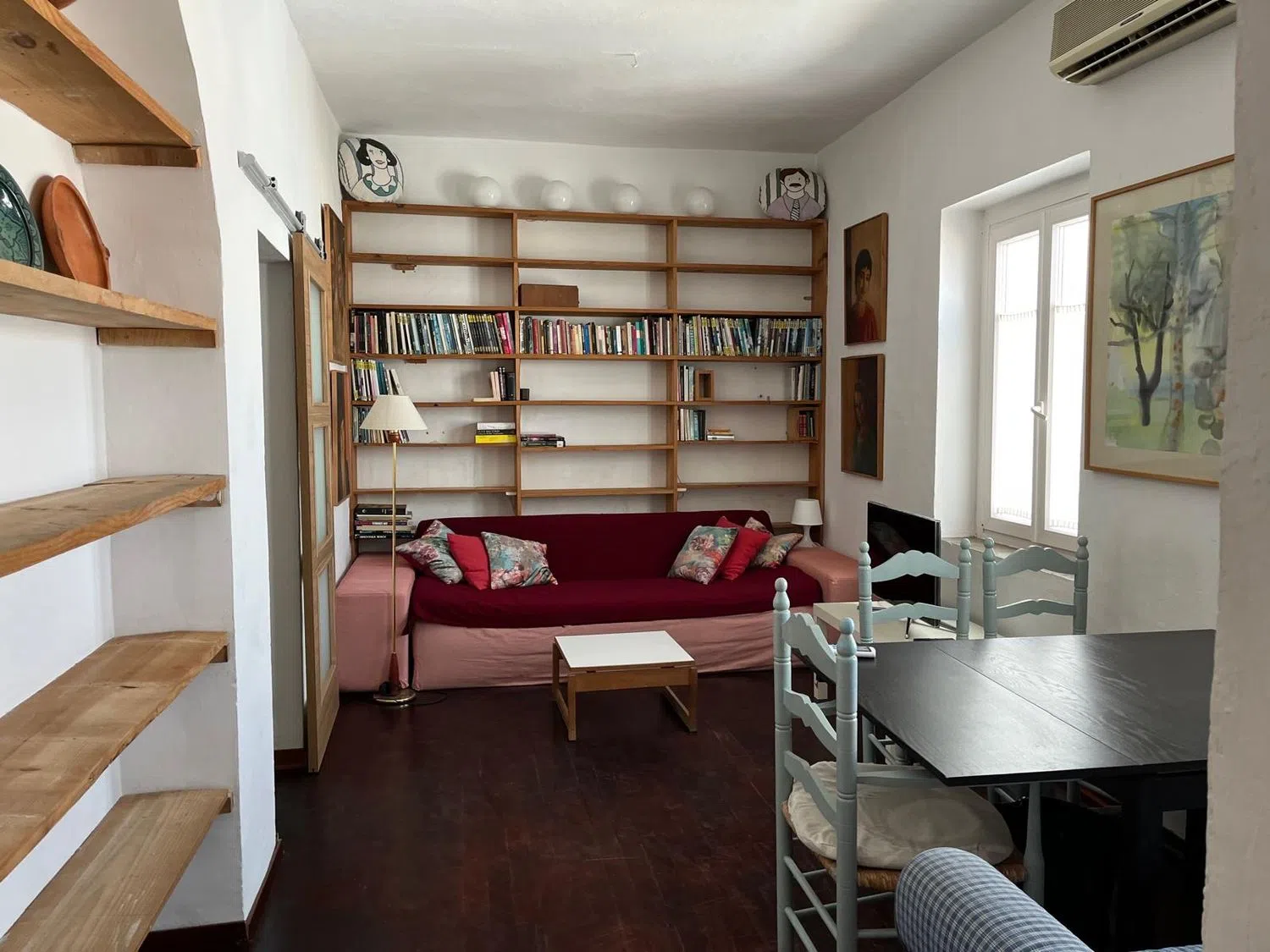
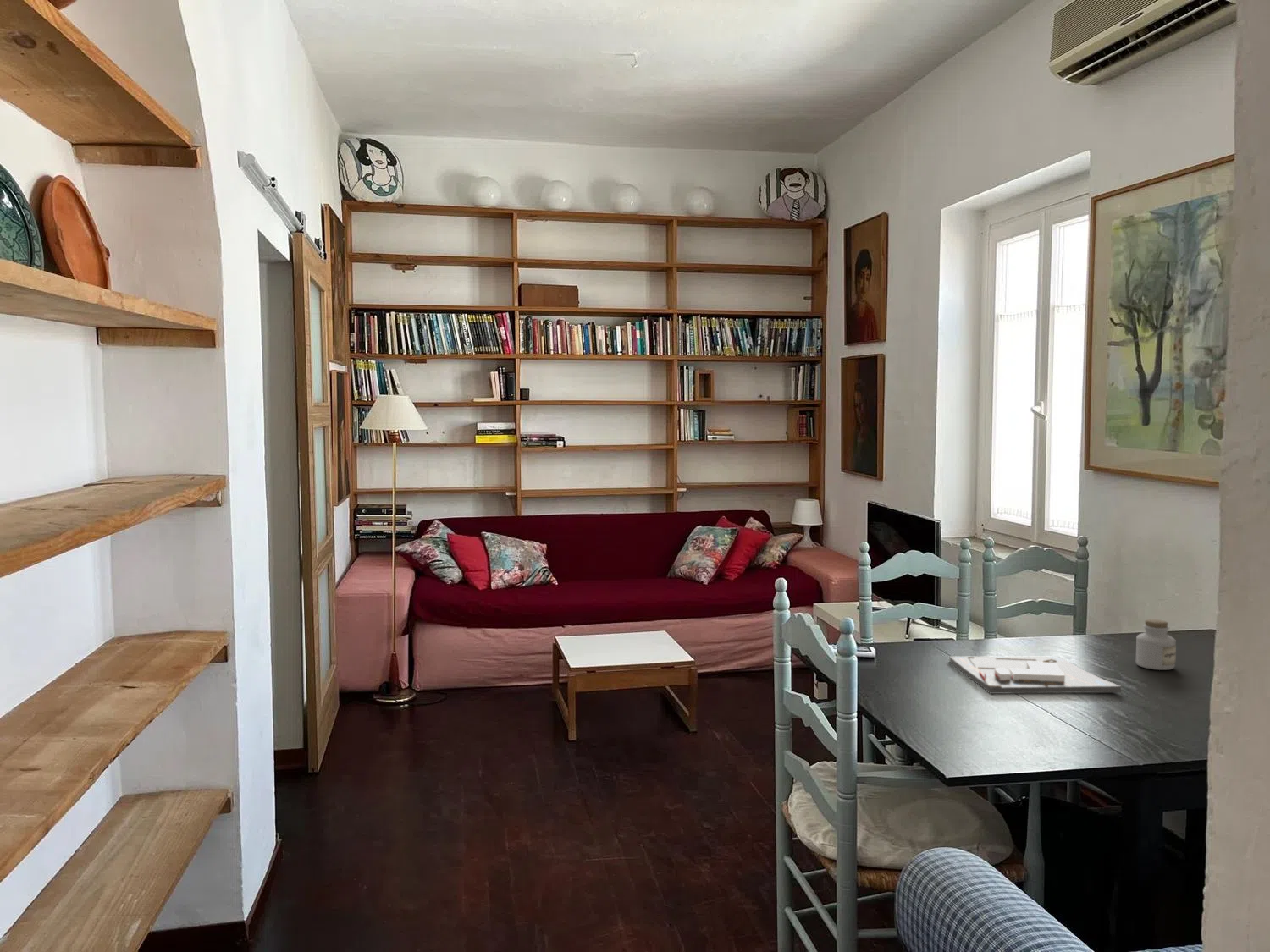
+ jar (1156, 643)
+ board game (1025, 671)
